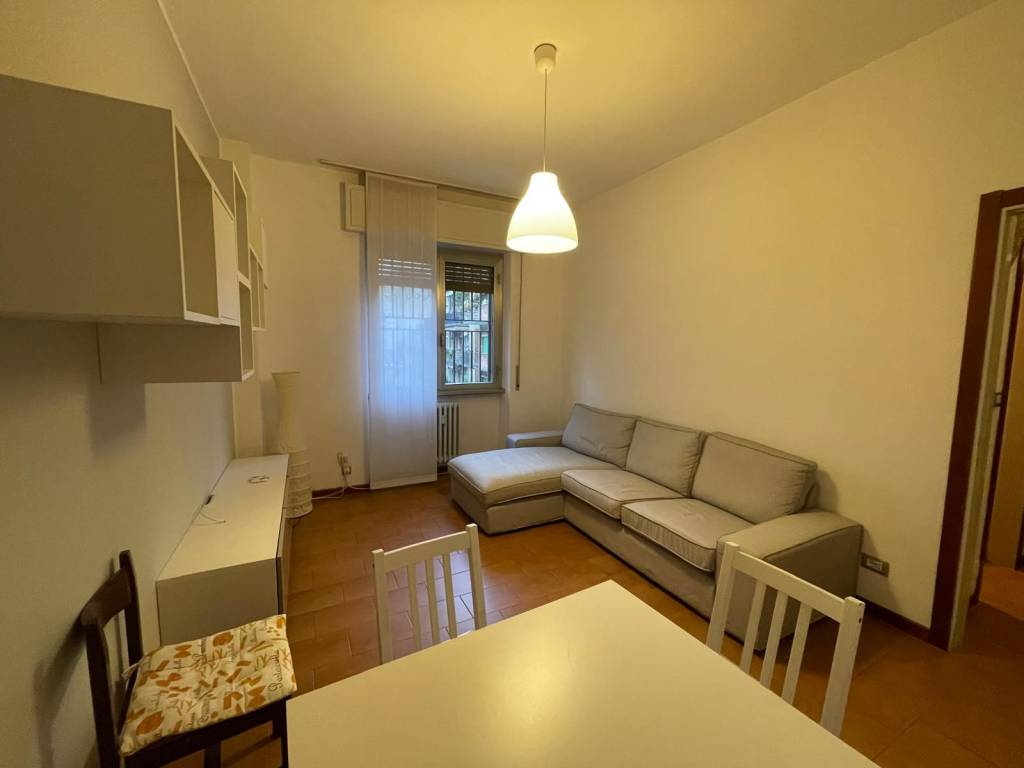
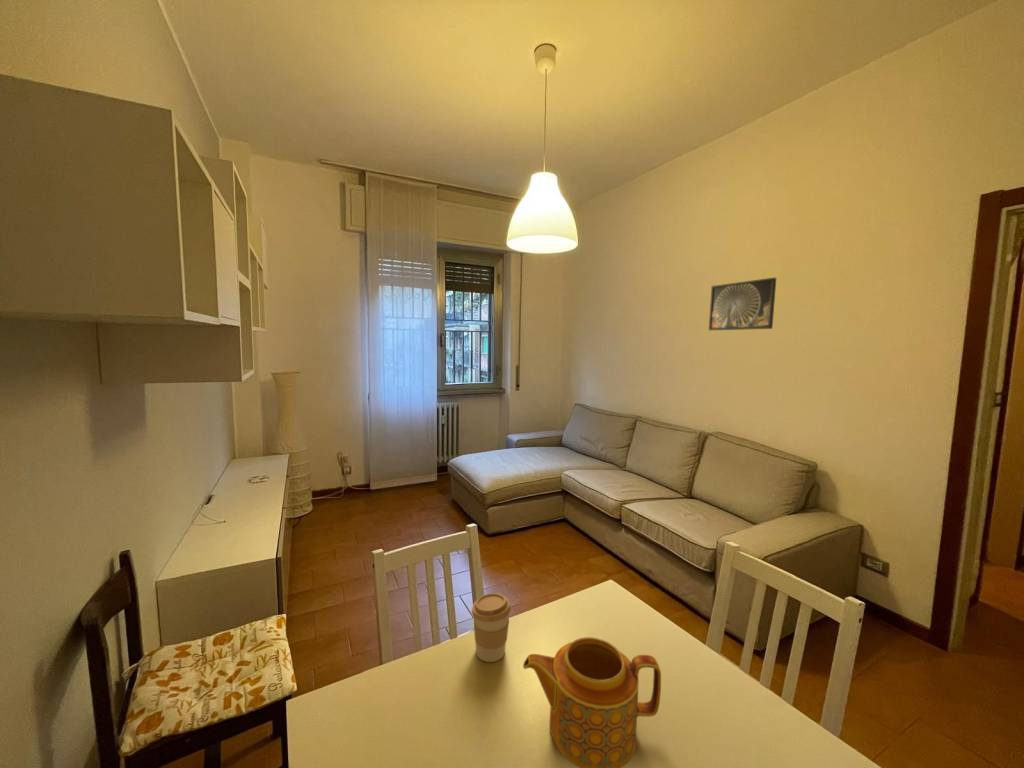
+ teapot (590, 693)
+ coffee cup (491, 625)
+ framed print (739, 306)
